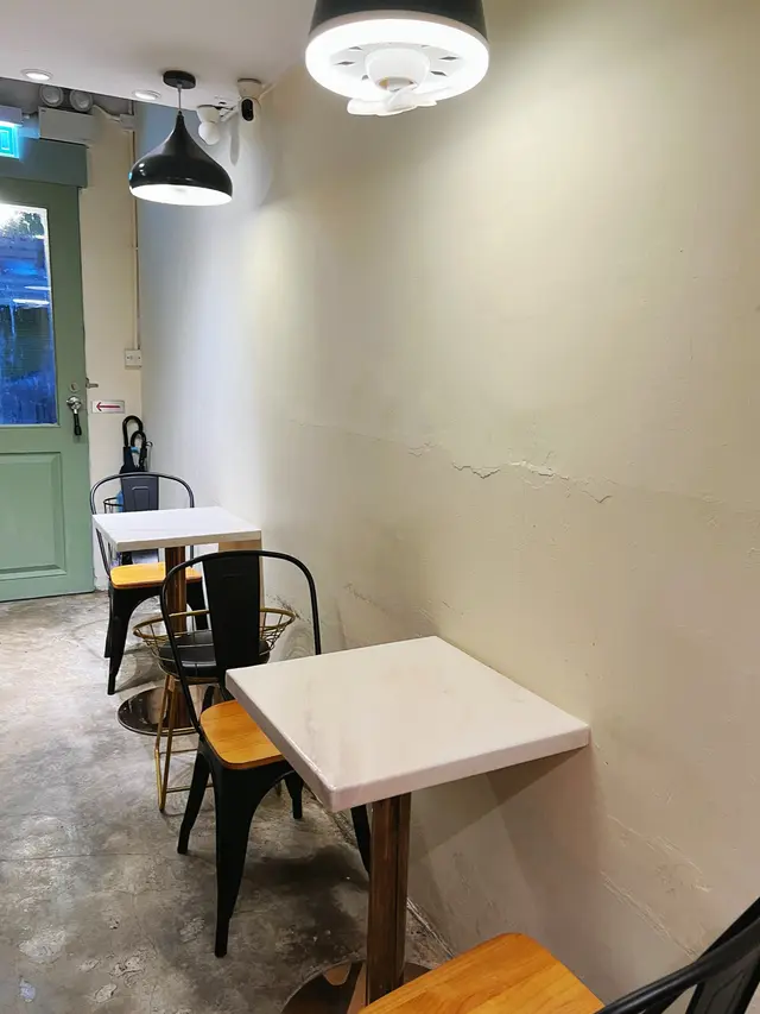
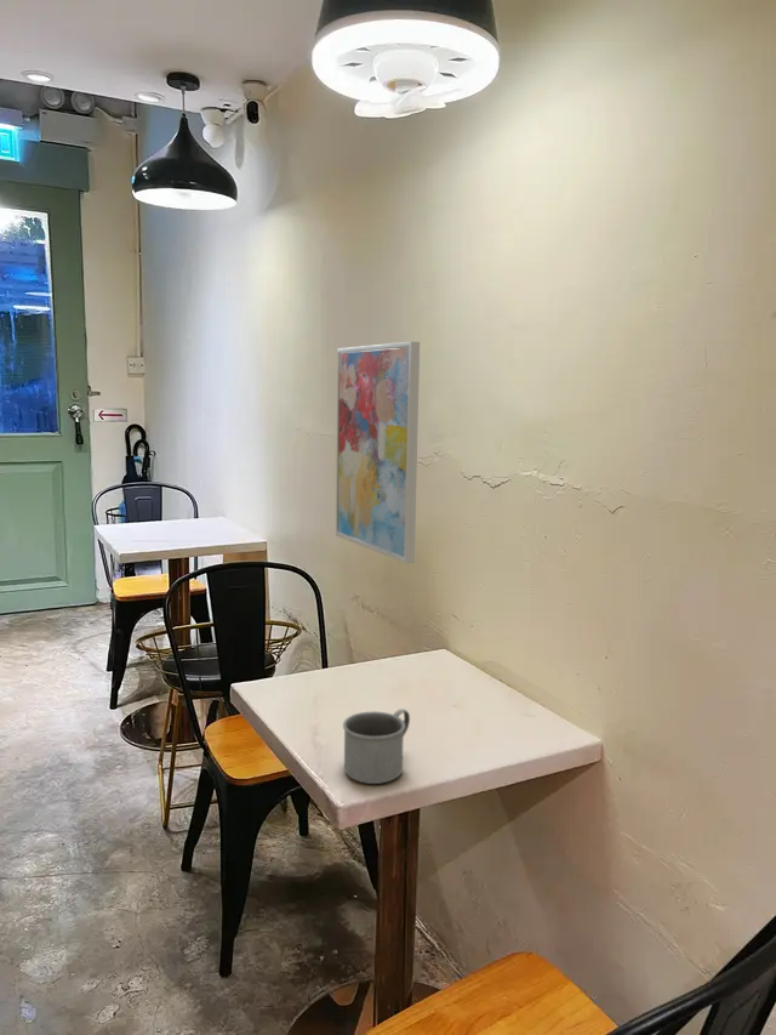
+ wall art (373, 449)
+ mug (376, 744)
